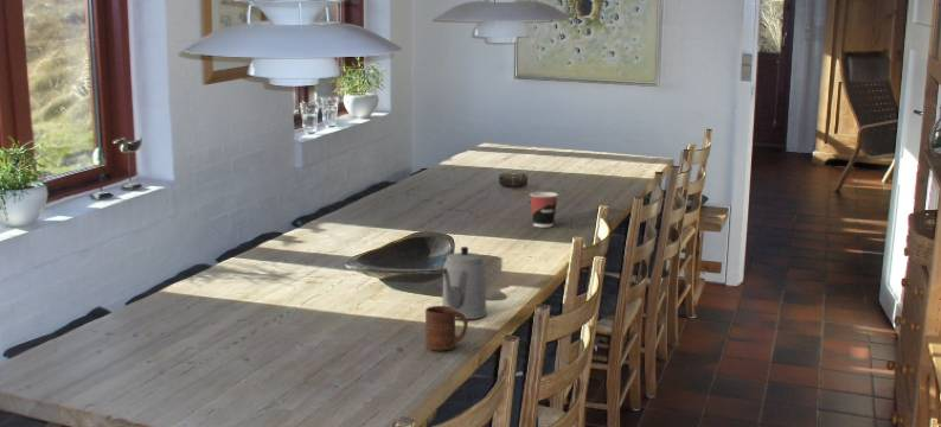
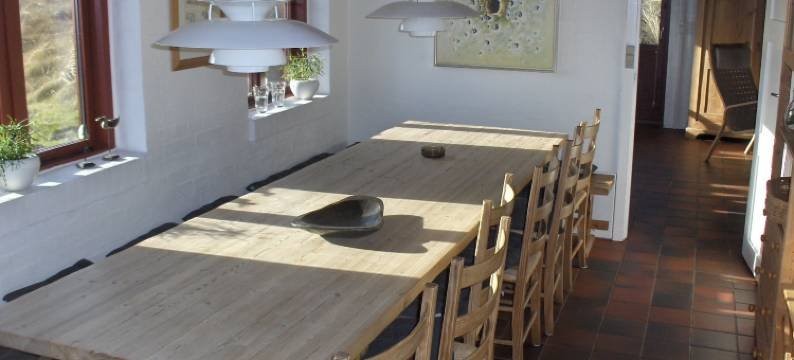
- teapot (462, 281)
- cup (444, 327)
- cup (543, 209)
